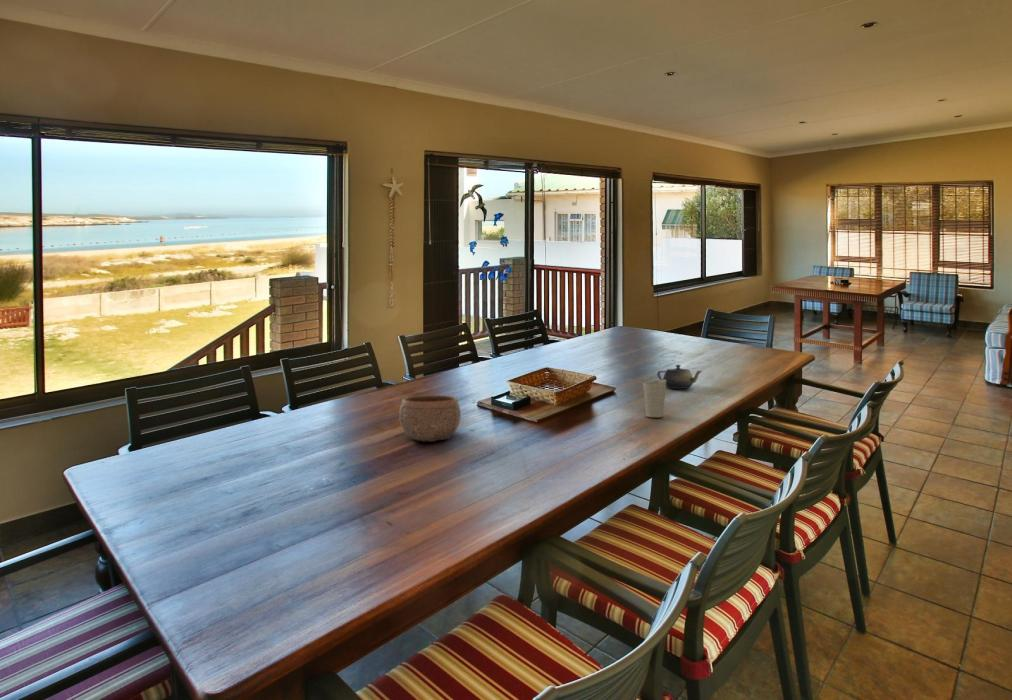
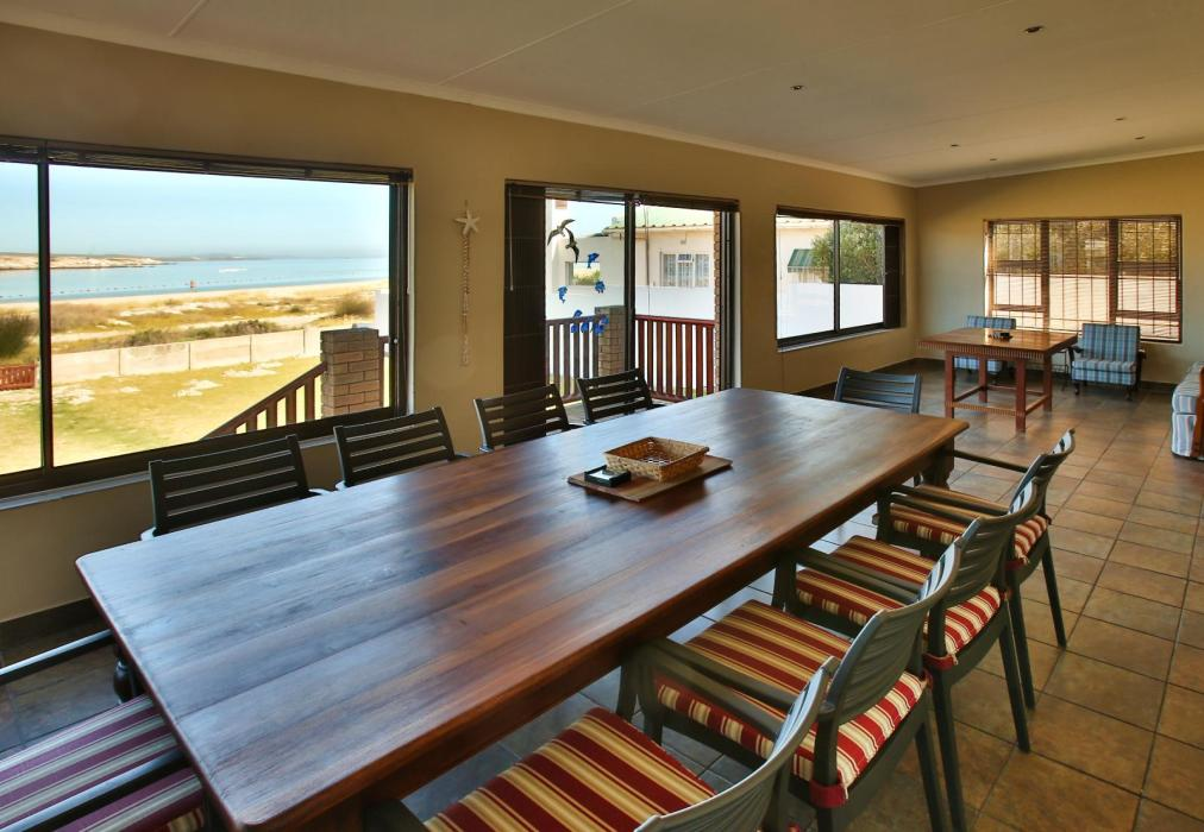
- teapot (679, 376)
- bowl (430, 418)
- cup (654, 398)
